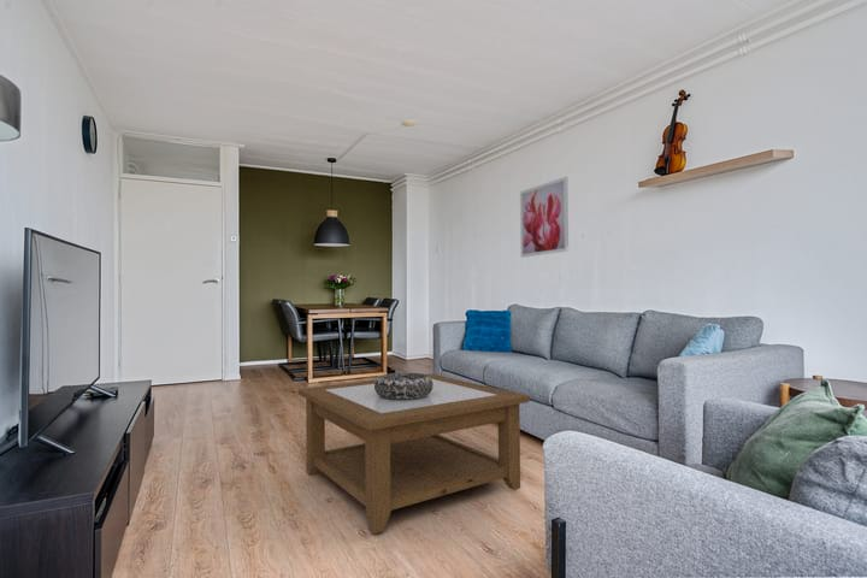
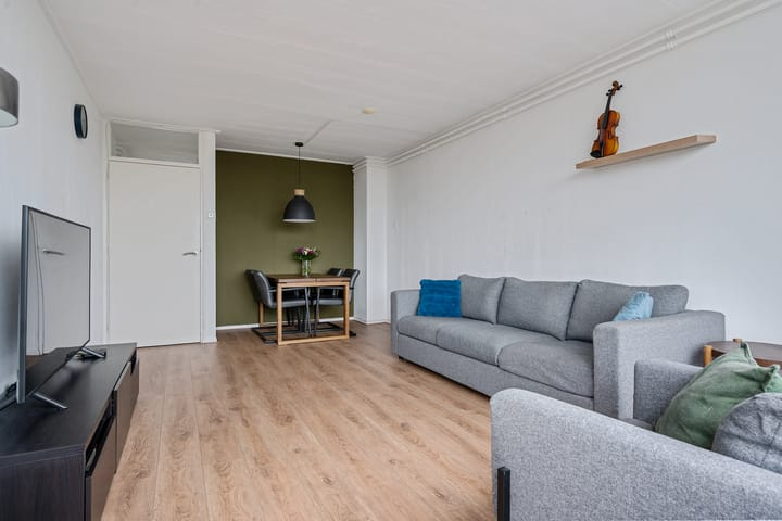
- wall art (542, 219)
- coffee table (408, 436)
- decorative bowl (403, 385)
